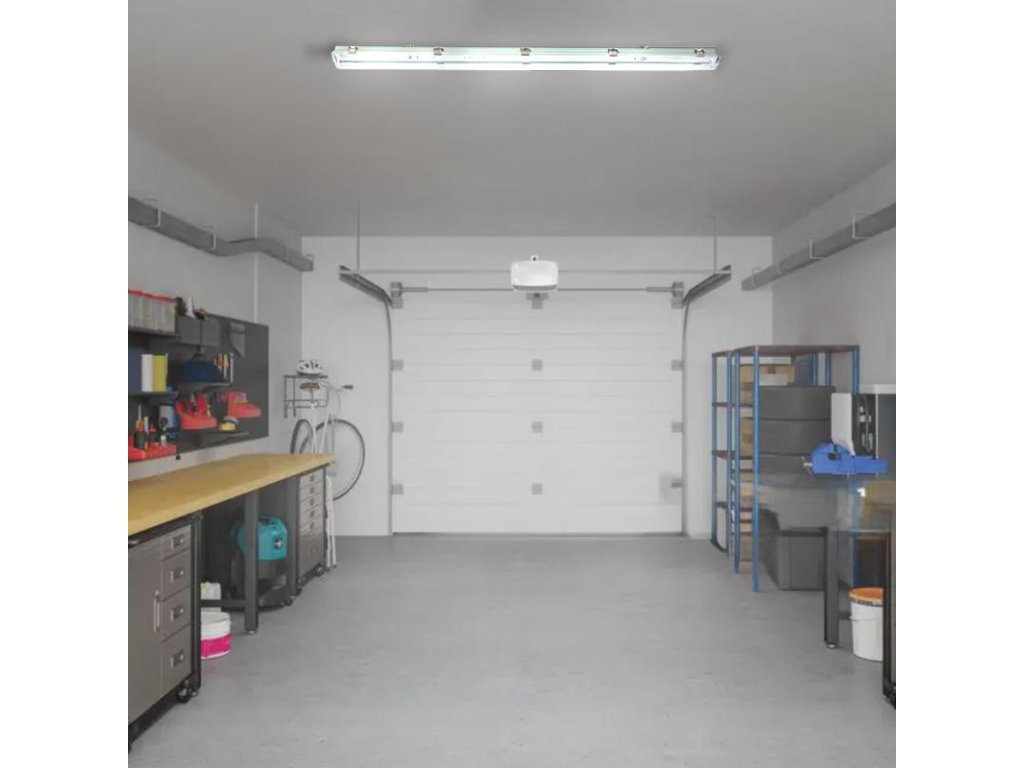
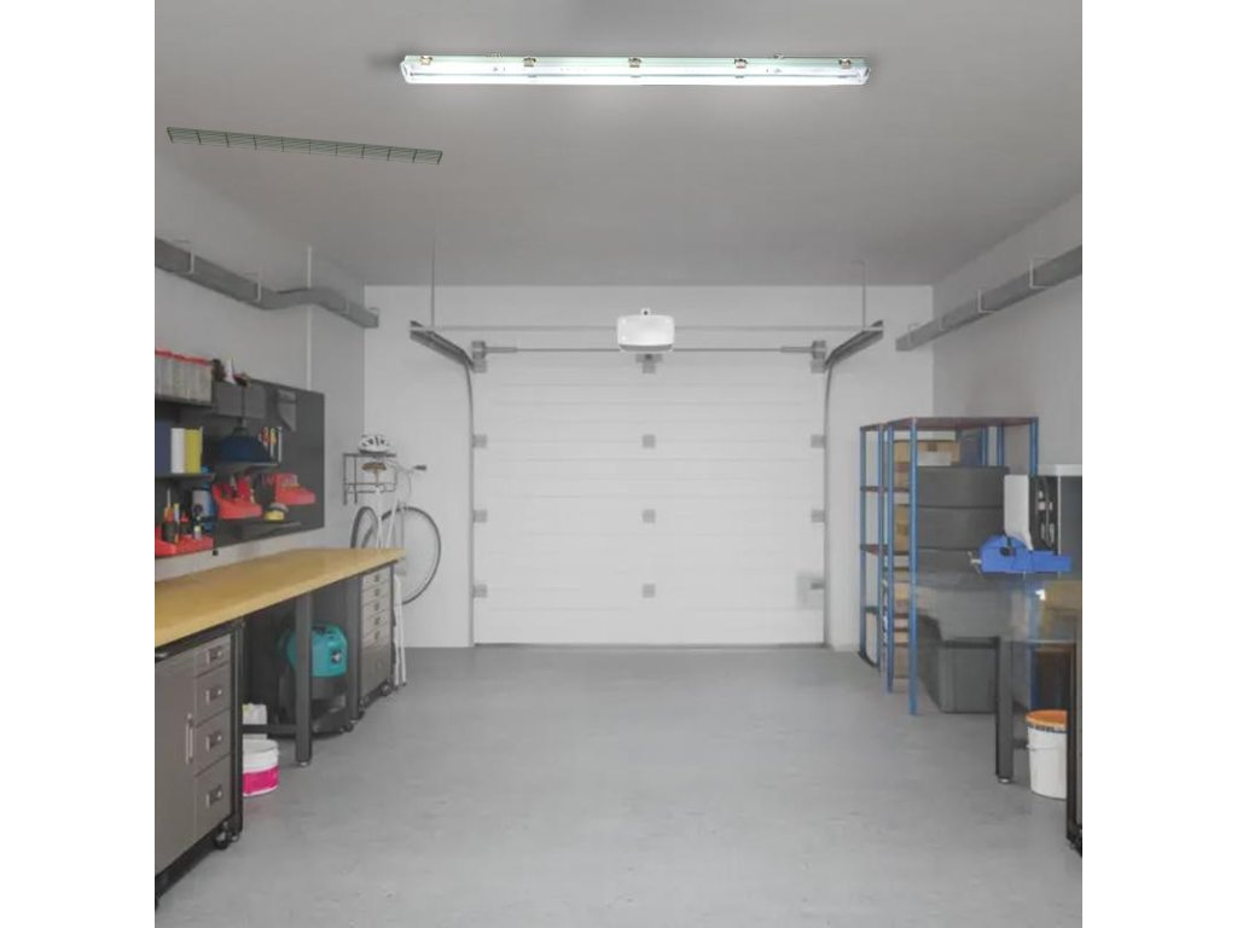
+ light panel (309, 145)
